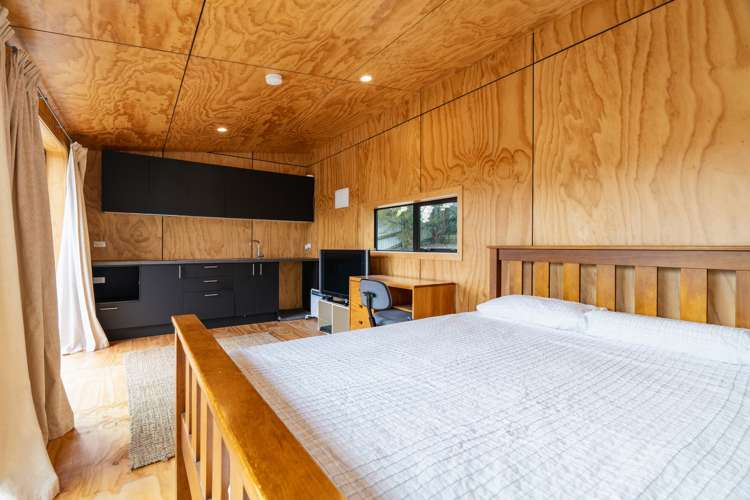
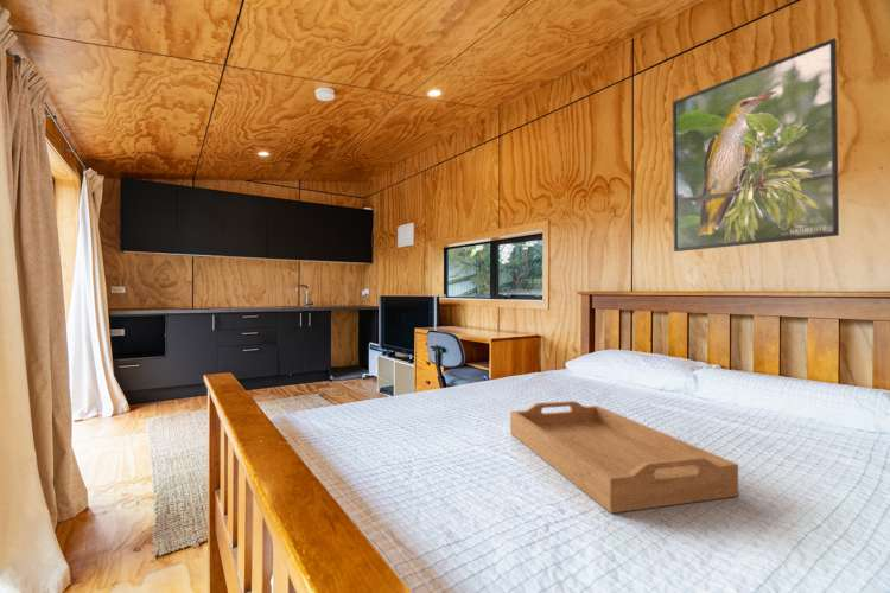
+ serving tray (602, 441)
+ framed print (744, 159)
